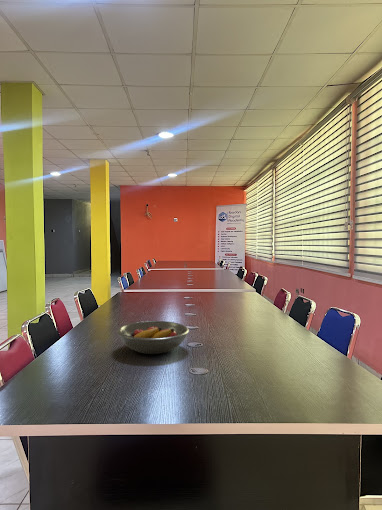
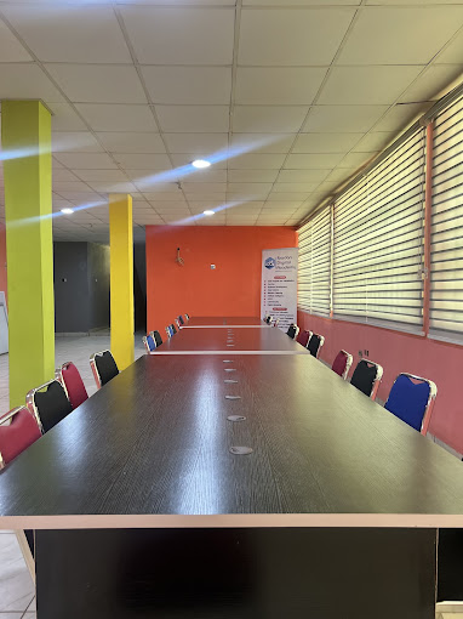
- fruit bowl (153, 336)
